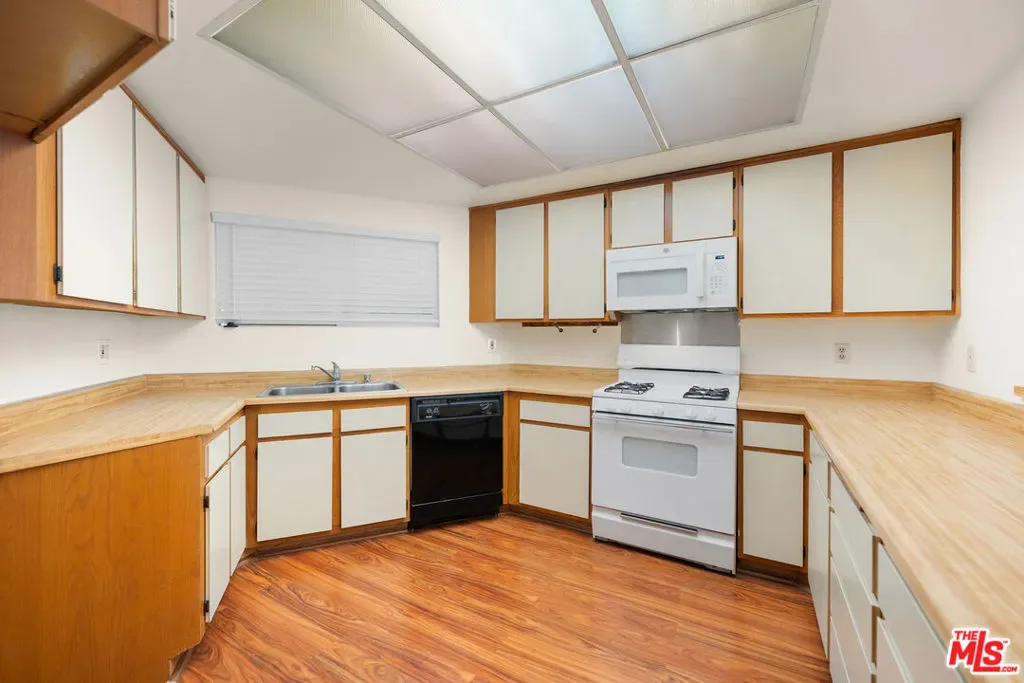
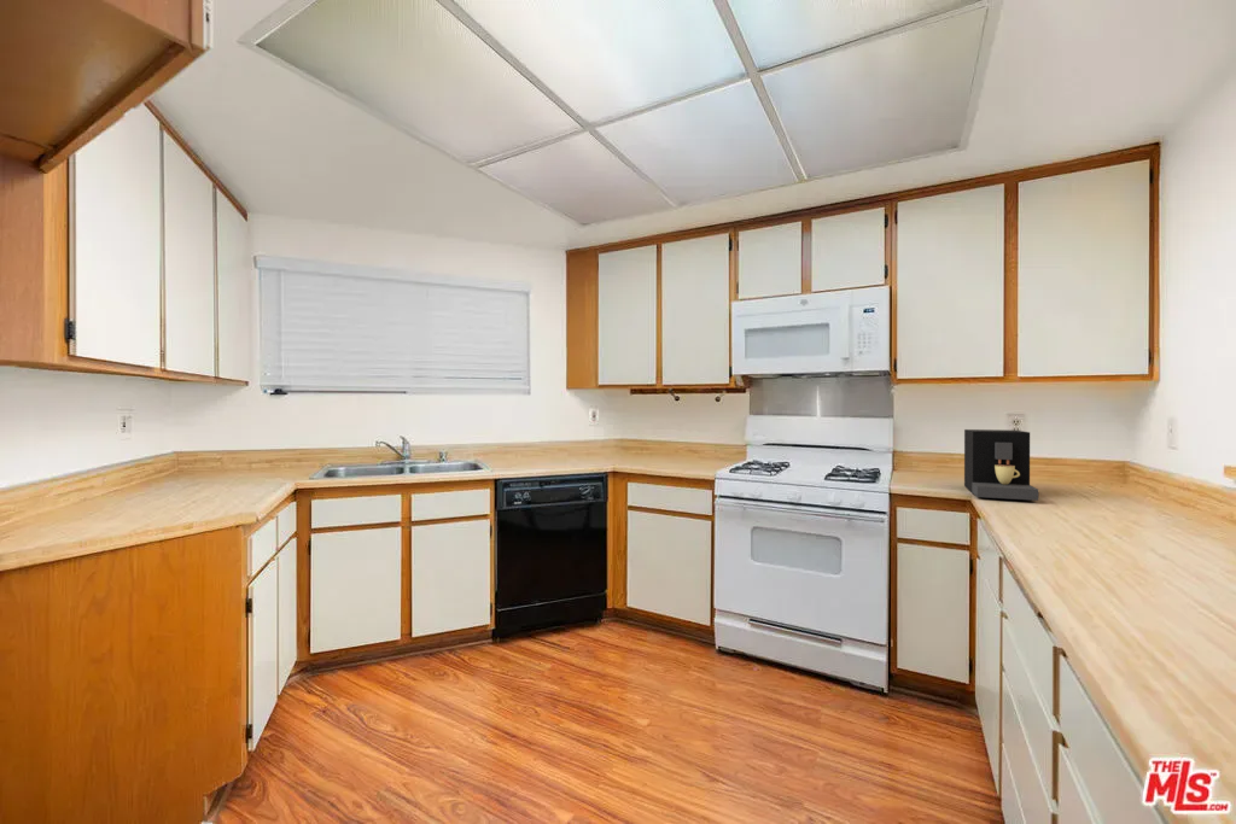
+ coffee maker (997, 462)
